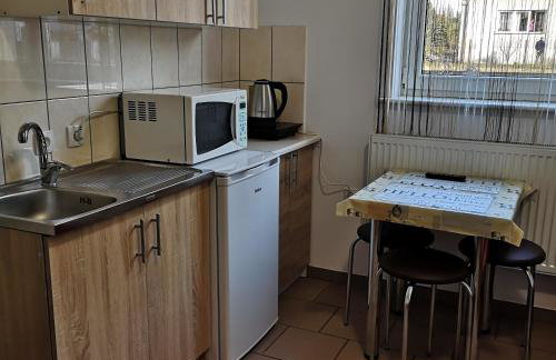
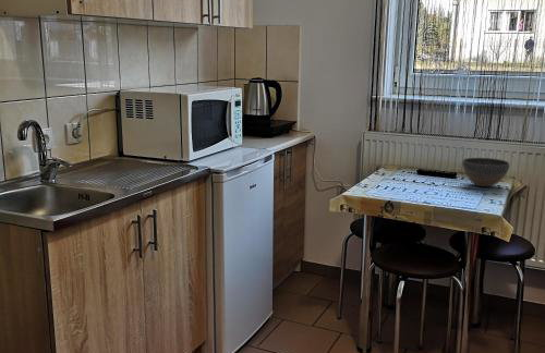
+ bowl (484, 173)
